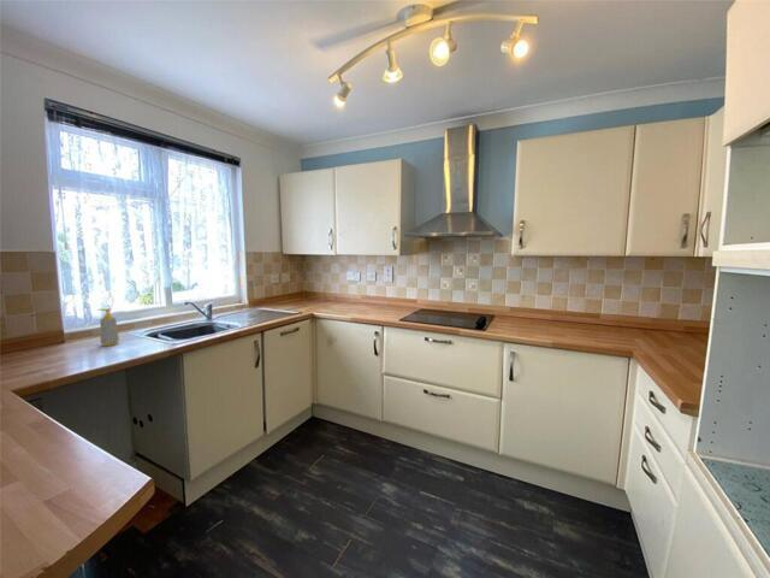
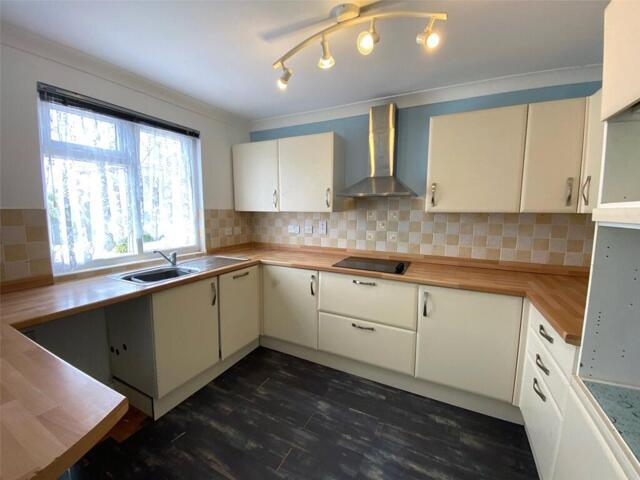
- soap bottle (108, 326)
